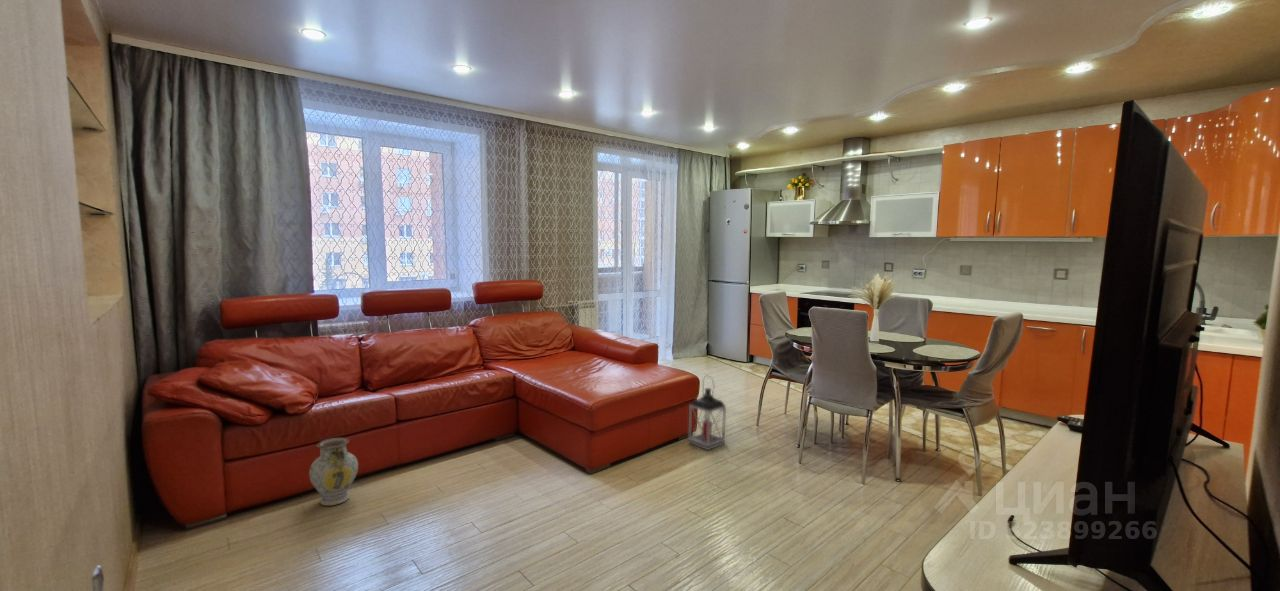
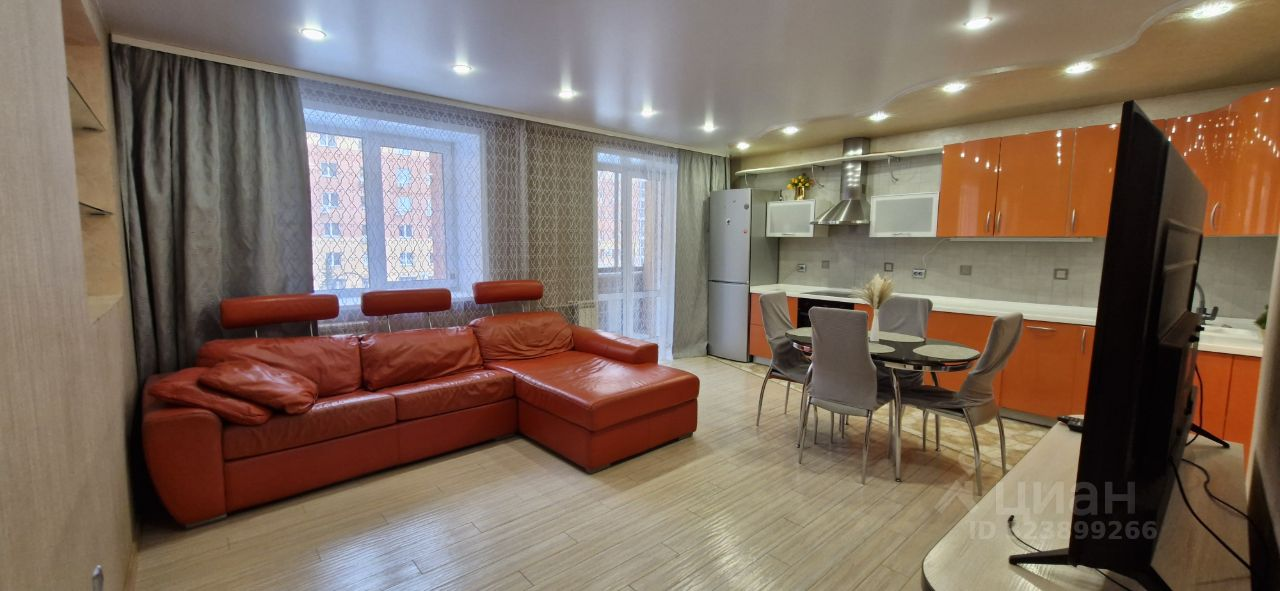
- lantern (707, 409)
- ceramic jug (334, 471)
